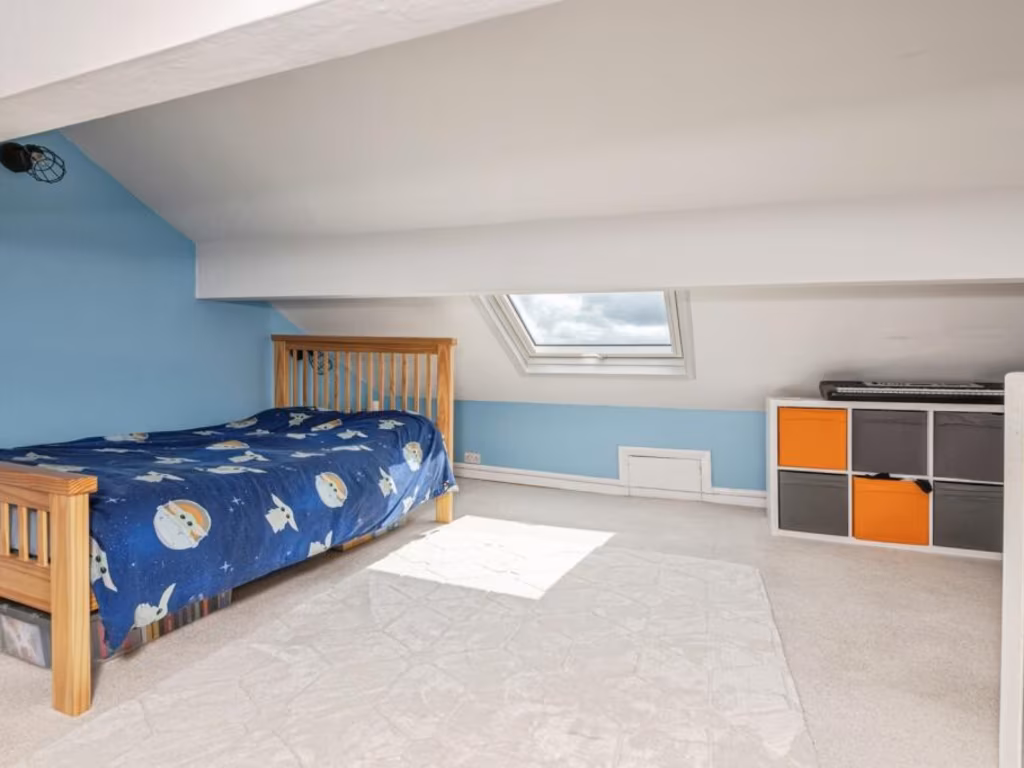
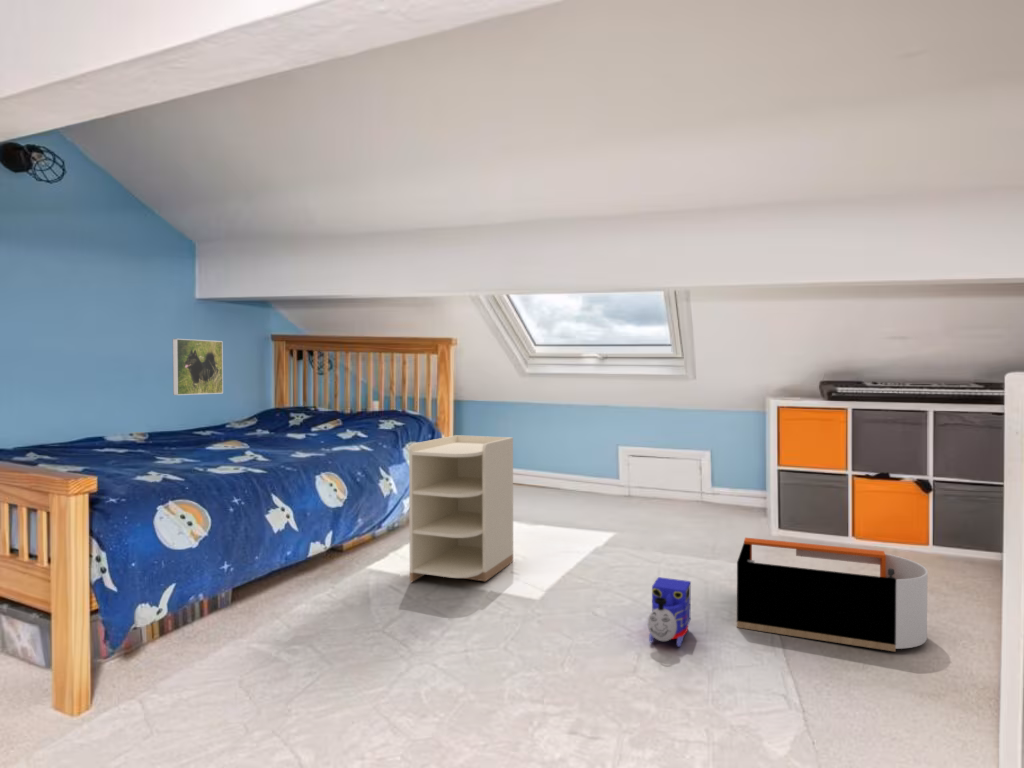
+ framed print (198, 367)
+ toy train (668, 613)
+ storage bin (828, 590)
+ nightstand (462, 505)
